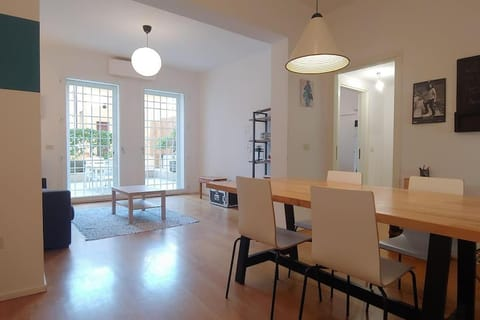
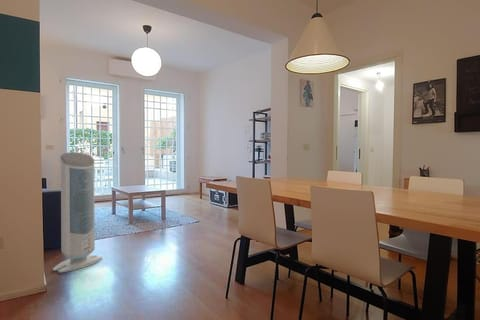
+ air purifier (78, 208)
